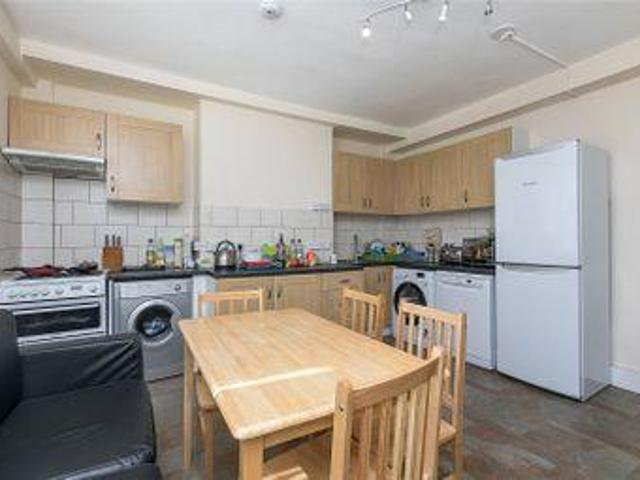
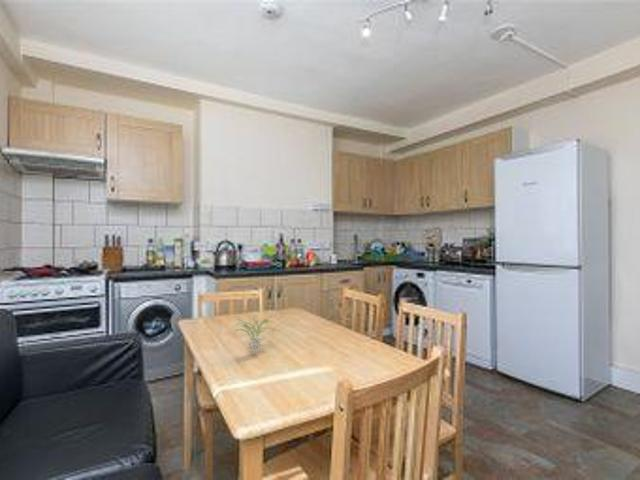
+ plant (254, 331)
